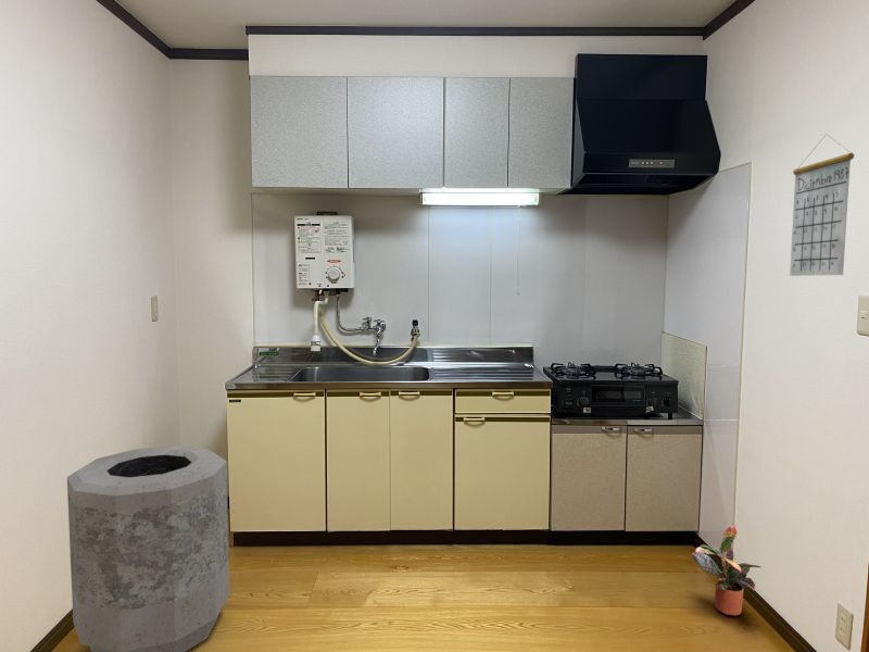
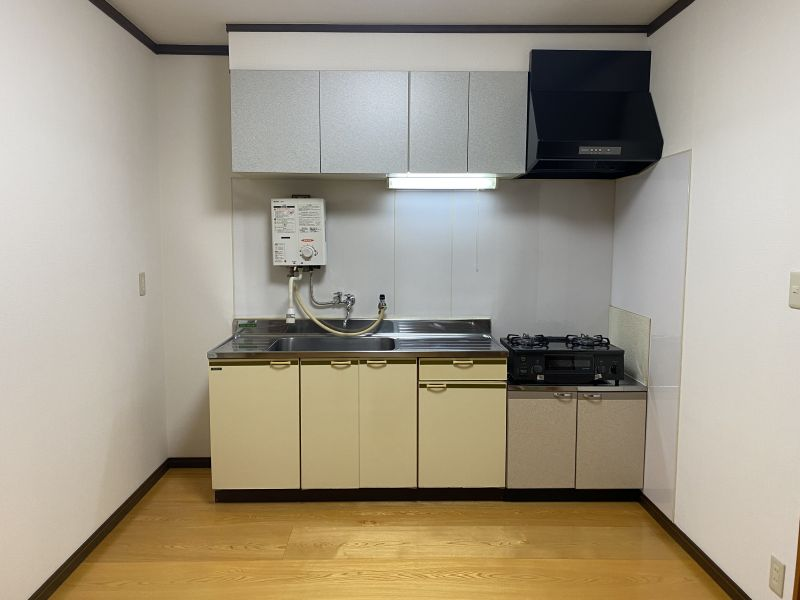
- potted plant (722, 572)
- calendar (819, 204)
- trash can (152, 547)
